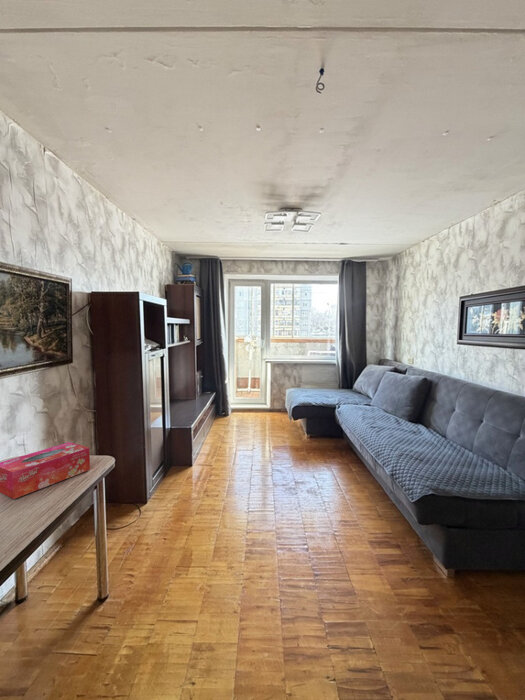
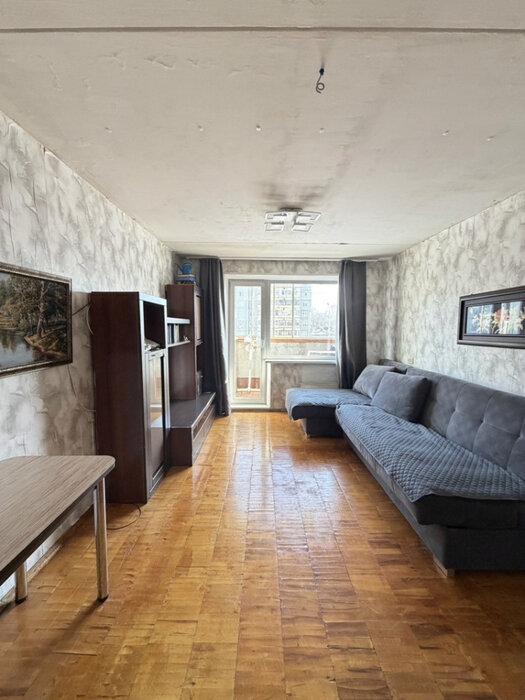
- tissue box (44, 467)
